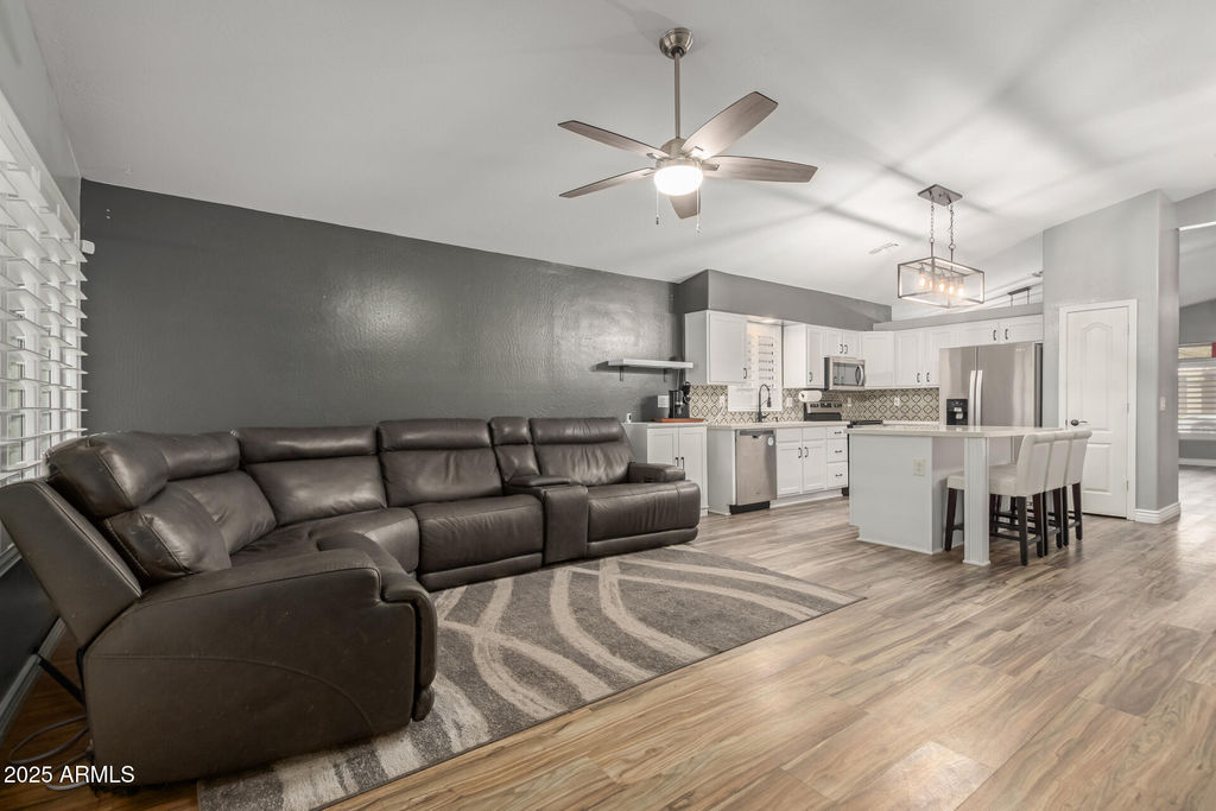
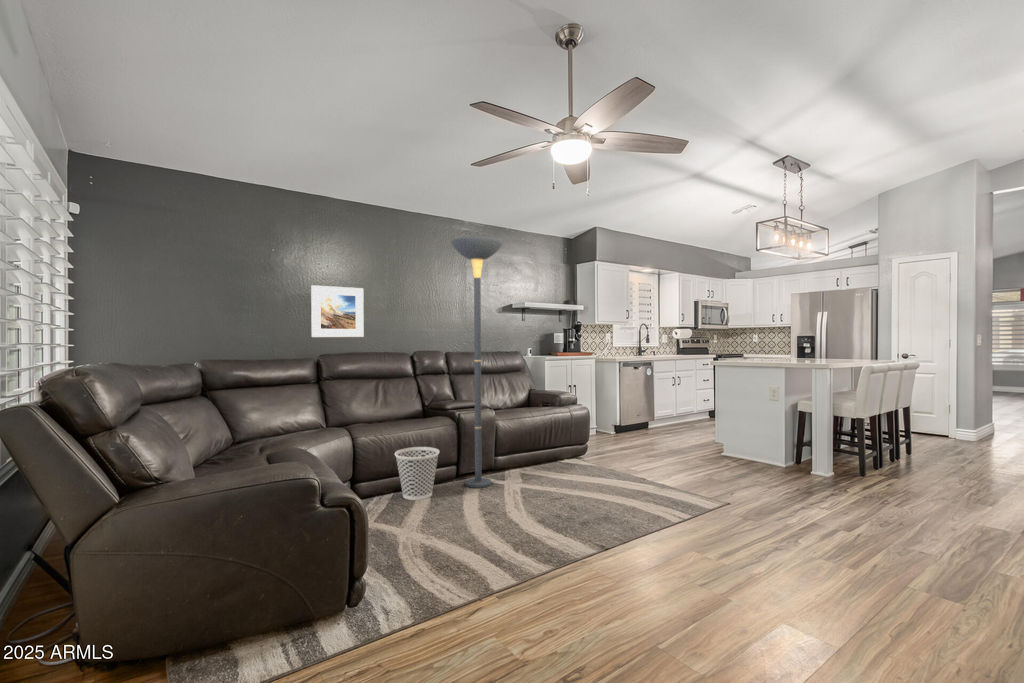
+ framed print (338, 311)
+ floor lamp (477, 363)
+ wastebasket (417, 473)
